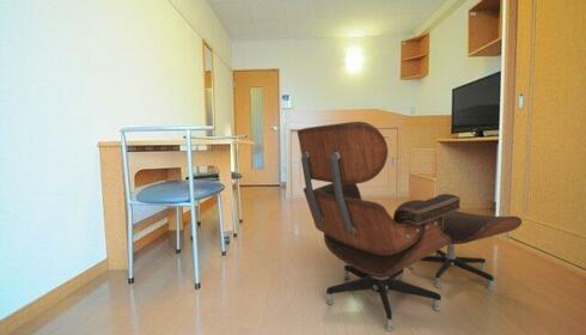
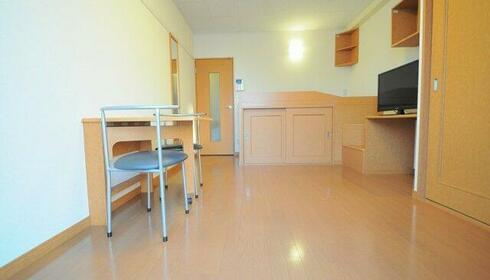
- lounge chair (411, 208)
